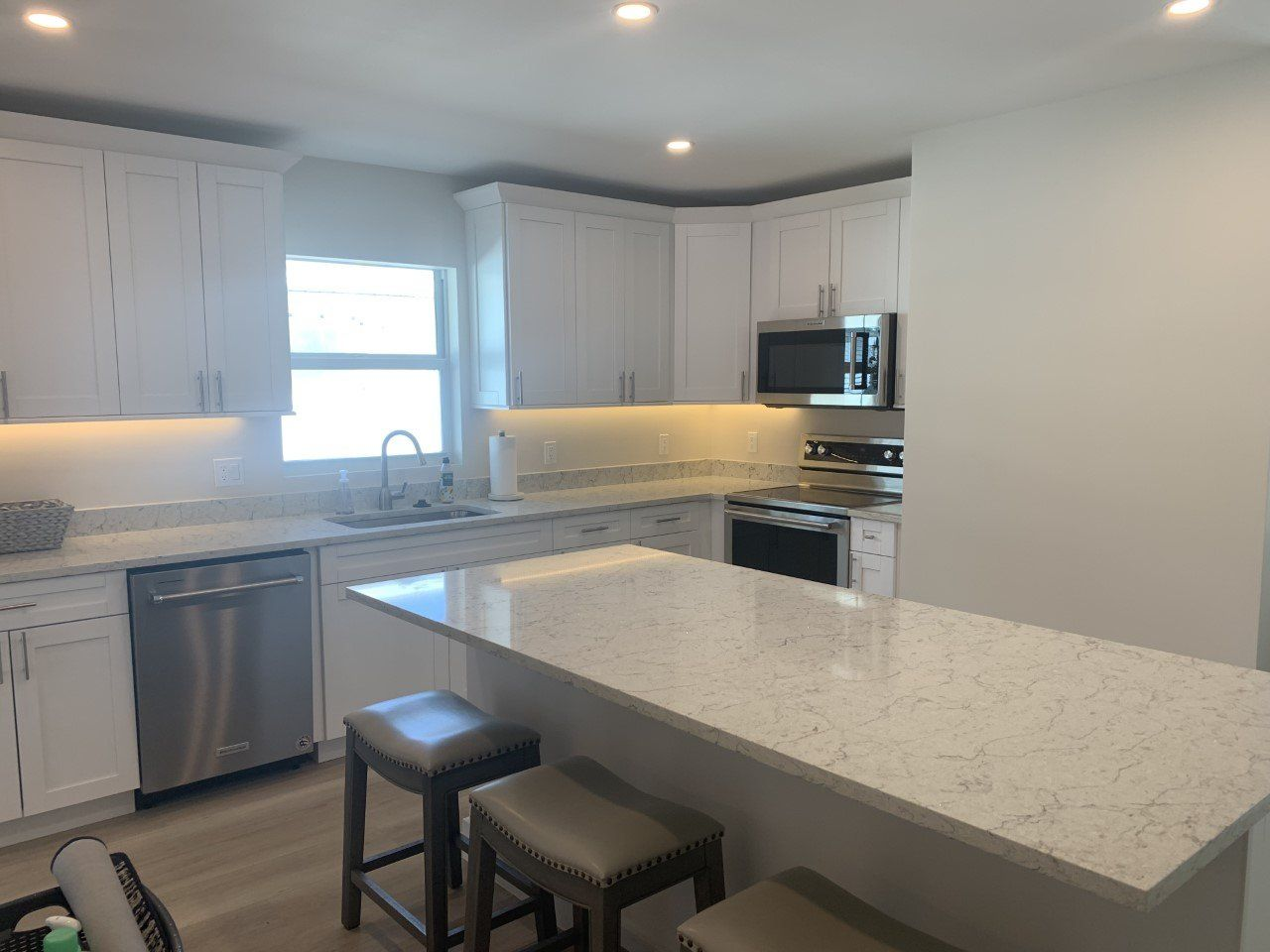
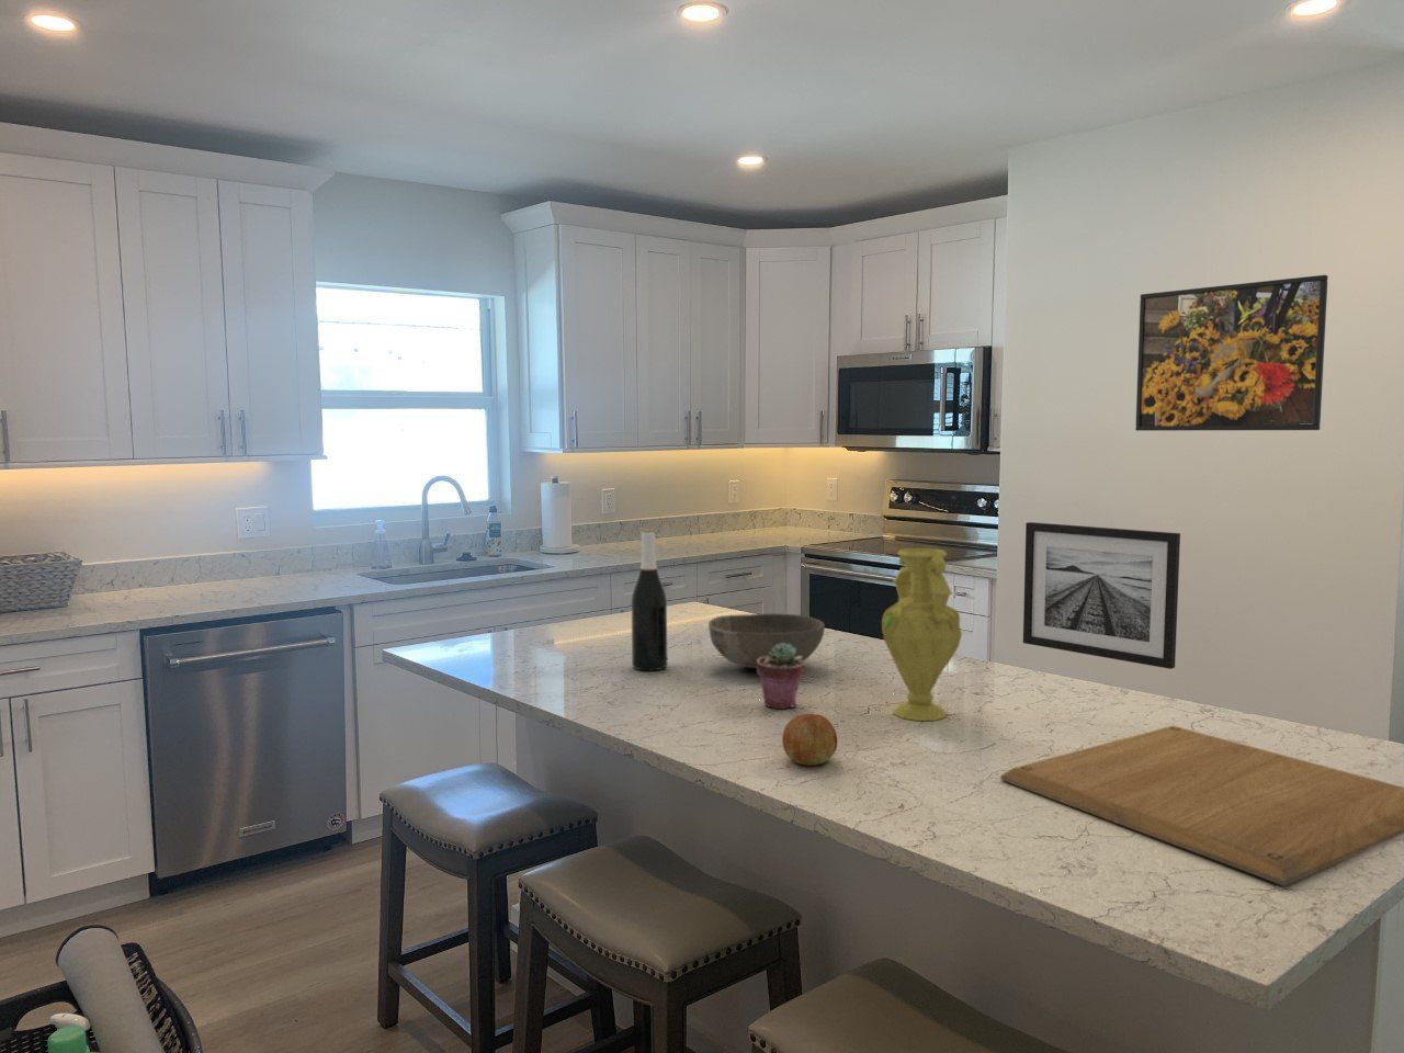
+ wall art (1096, 592)
+ wine bottle (648, 598)
+ bowl (766, 644)
+ apple (808, 737)
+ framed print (1224, 357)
+ potted succulent (779, 674)
+ vase (920, 632)
+ chopping board (1215, 788)
